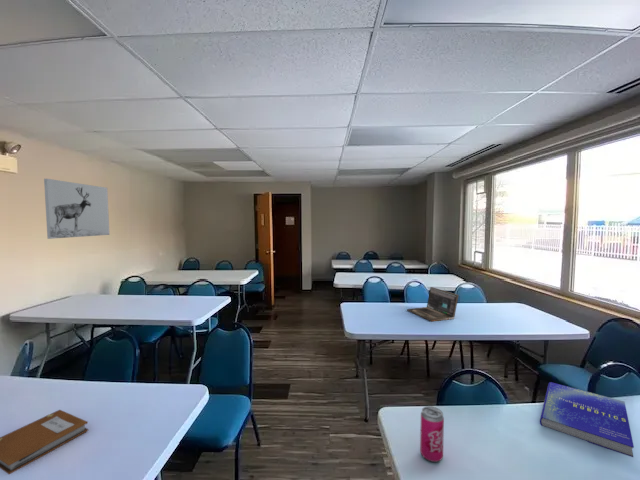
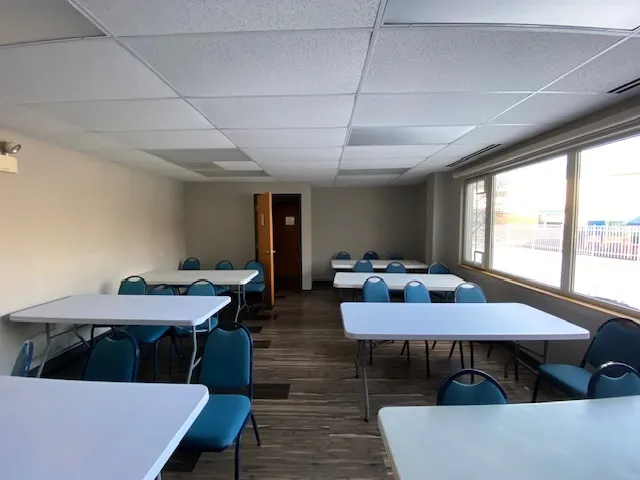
- book (583, 413)
- wall art (80, 210)
- beverage can (431, 433)
- laptop (431, 303)
- notebook (39, 436)
